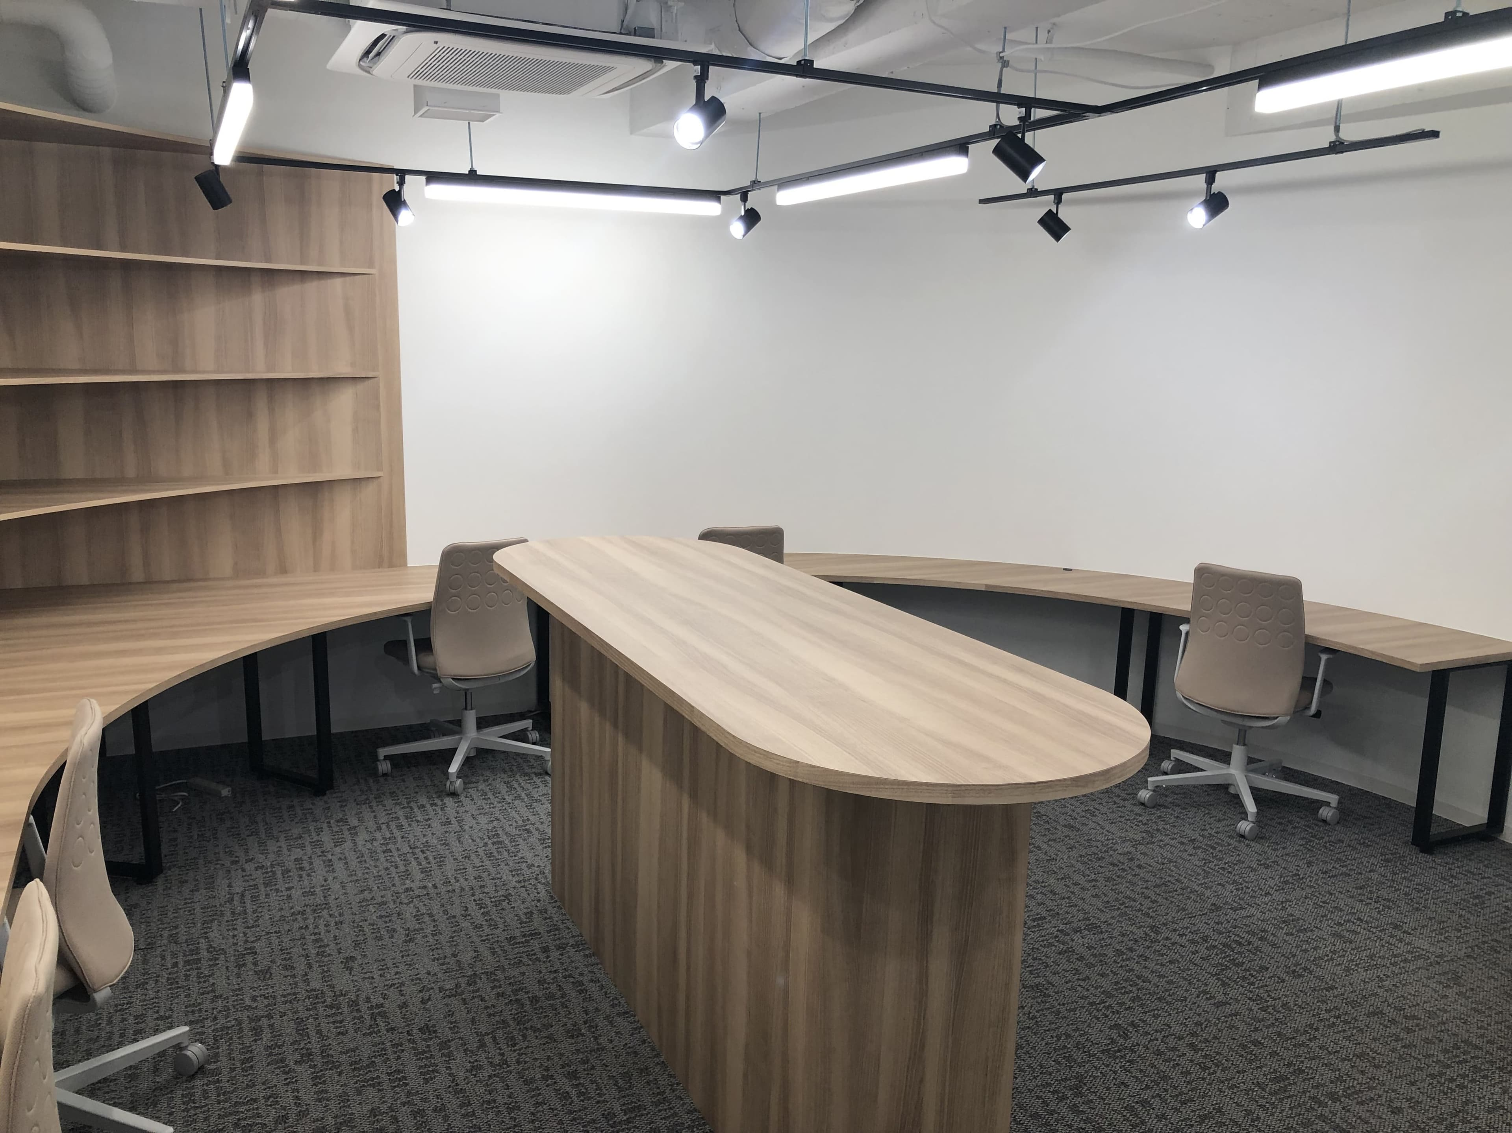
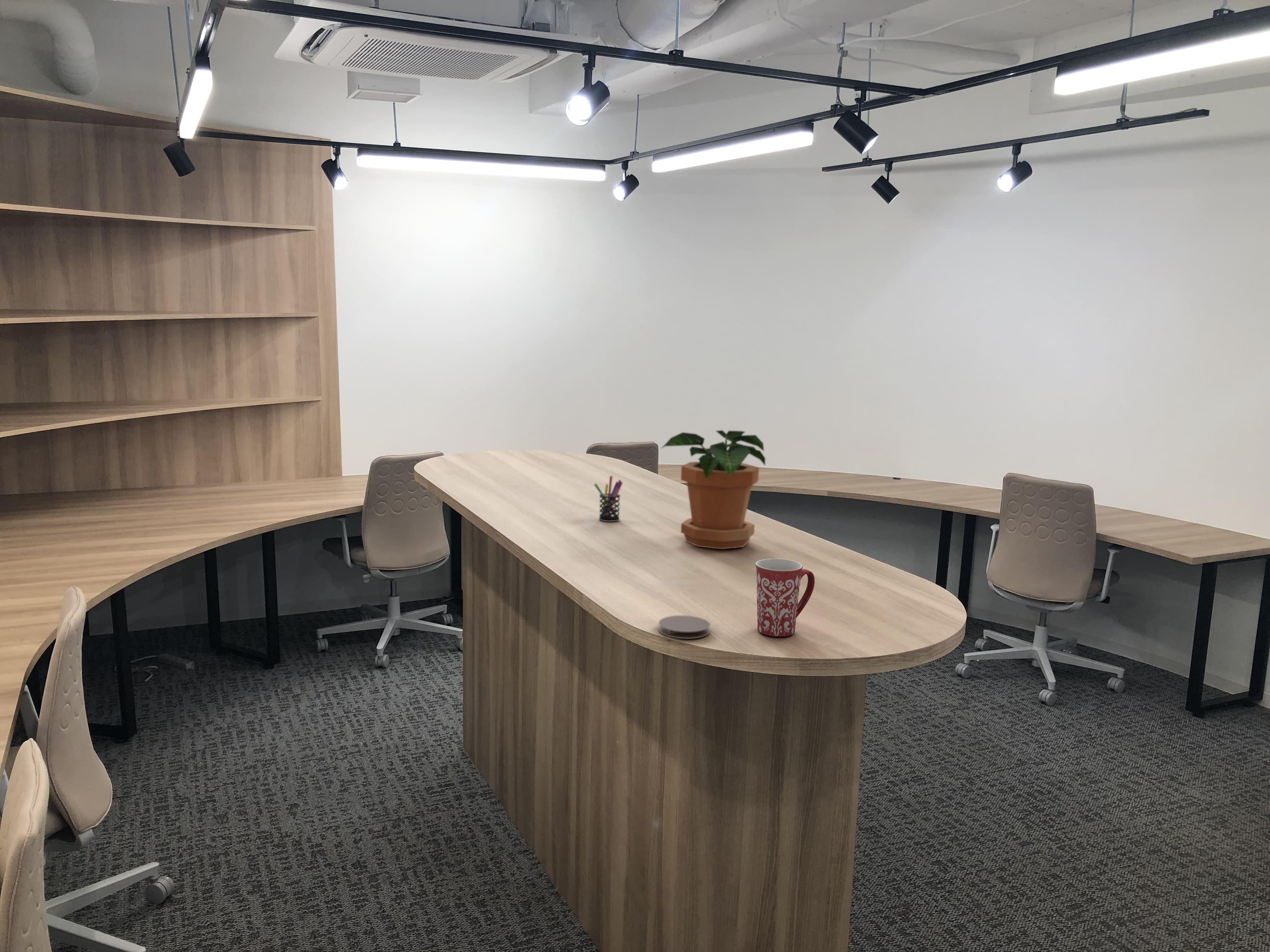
+ pen holder (607, 498)
+ mug (785, 597)
+ potted plant (714, 488)
+ coaster (684, 627)
